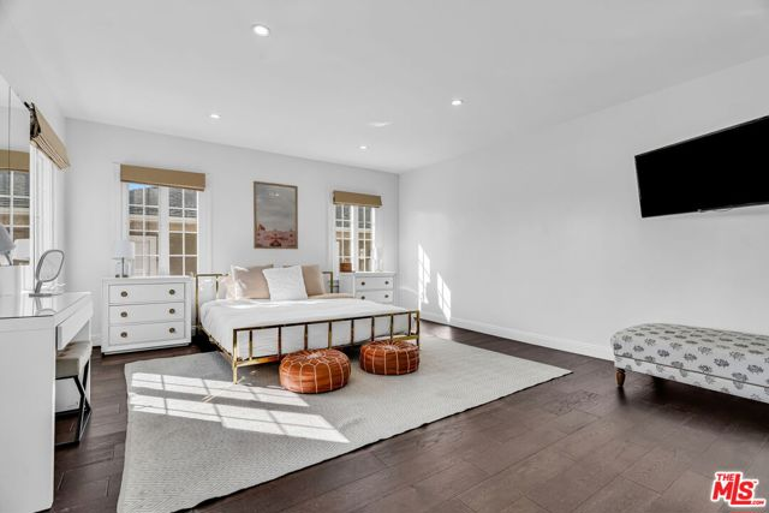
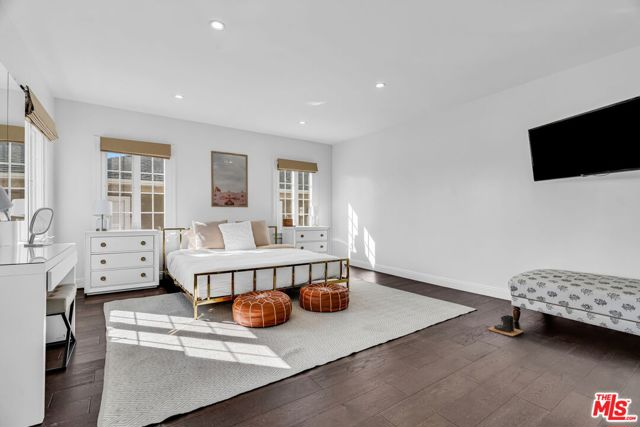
+ boots (505, 323)
